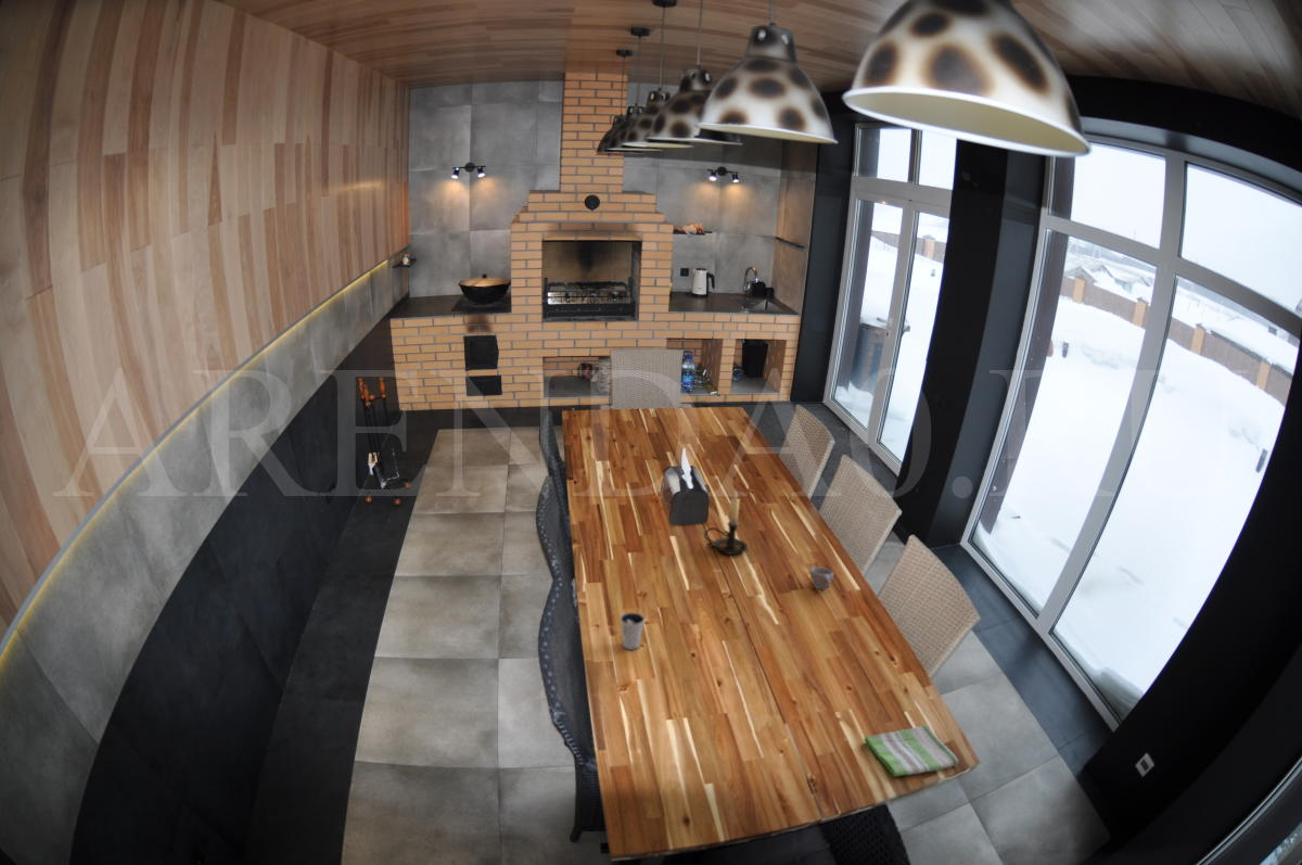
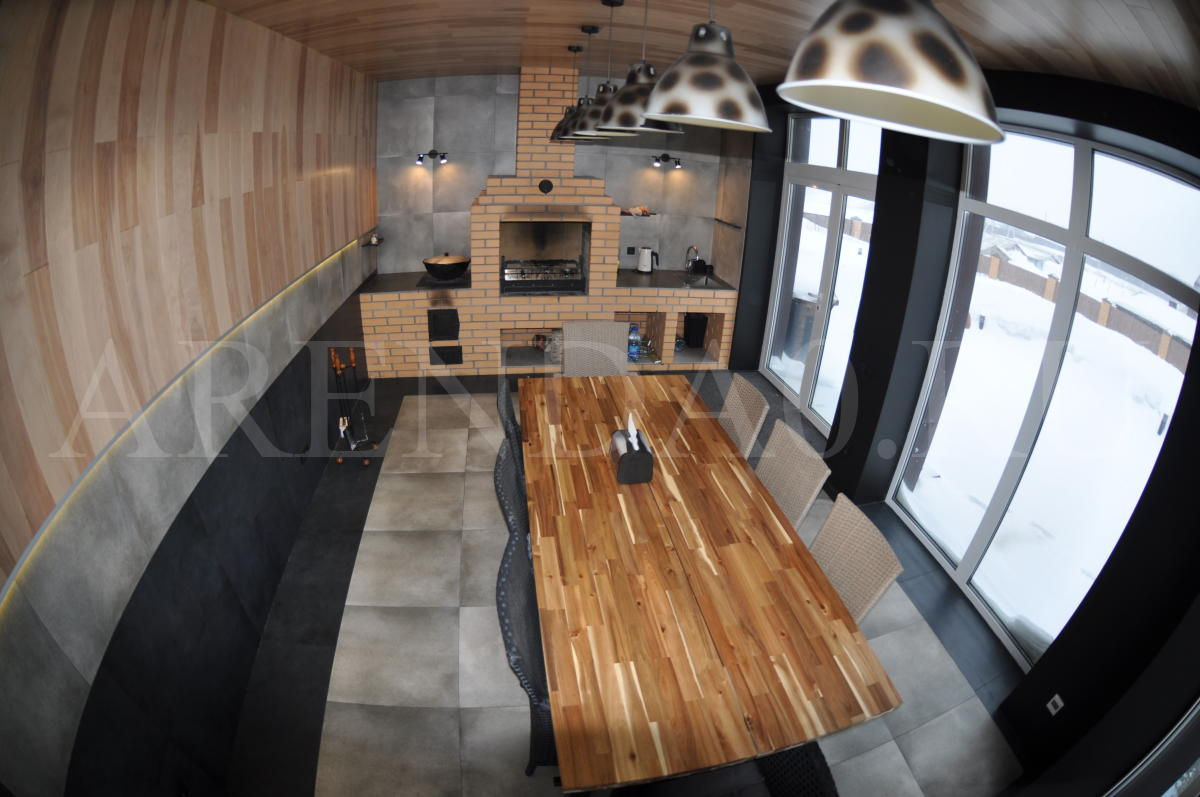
- dixie cup (631, 632)
- candle holder (728, 518)
- cup (822, 580)
- dish towel (910, 749)
